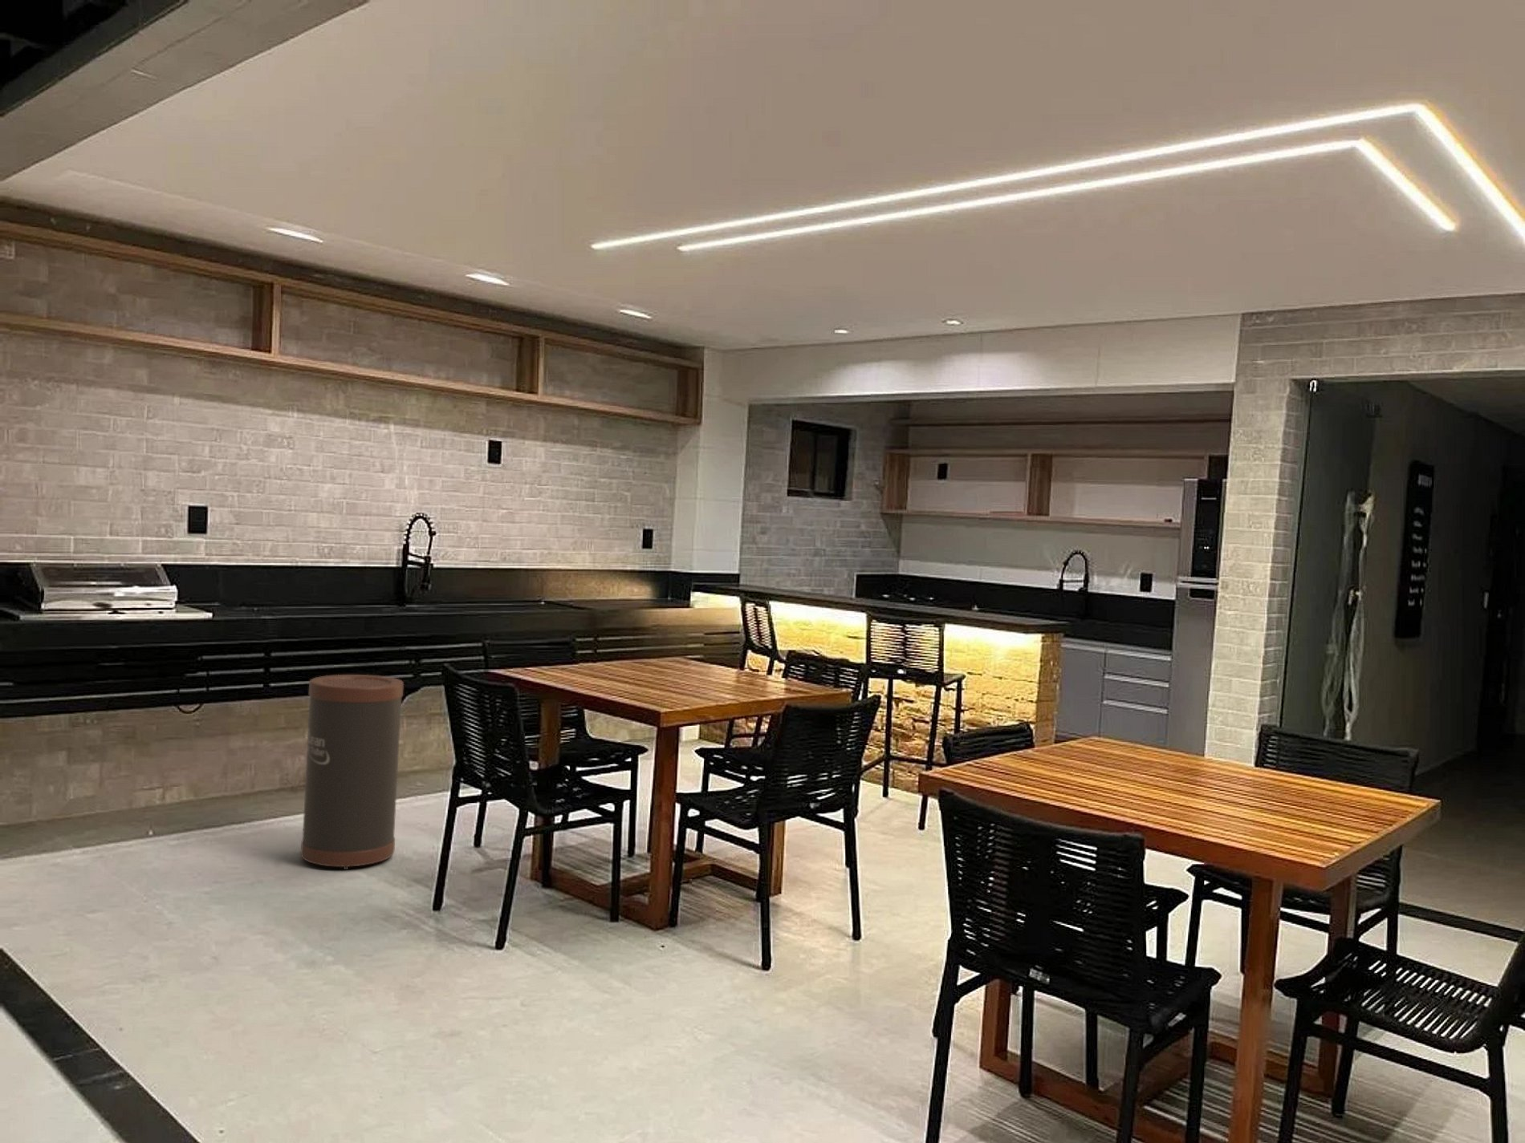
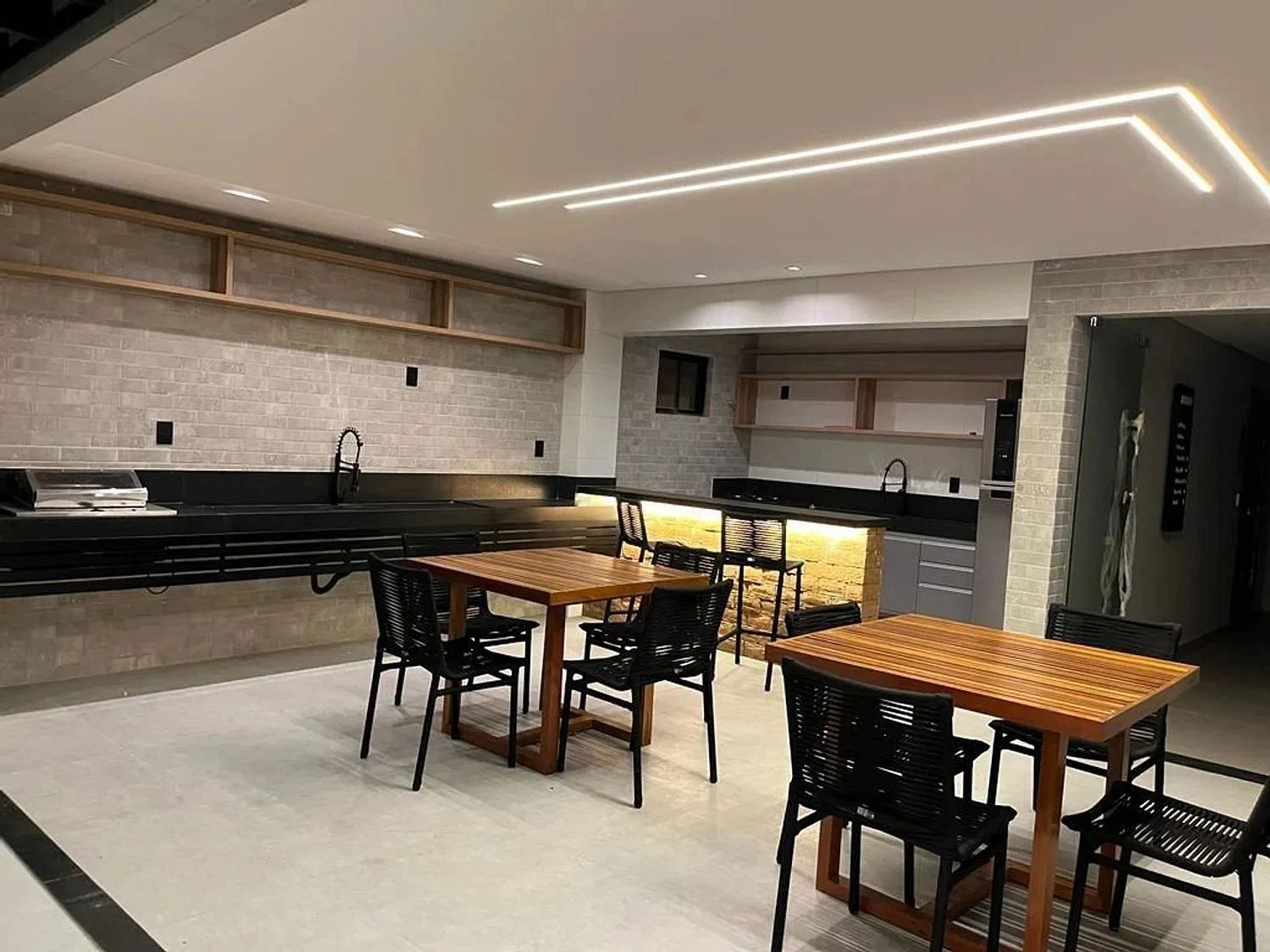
- trash can (352, 770)
